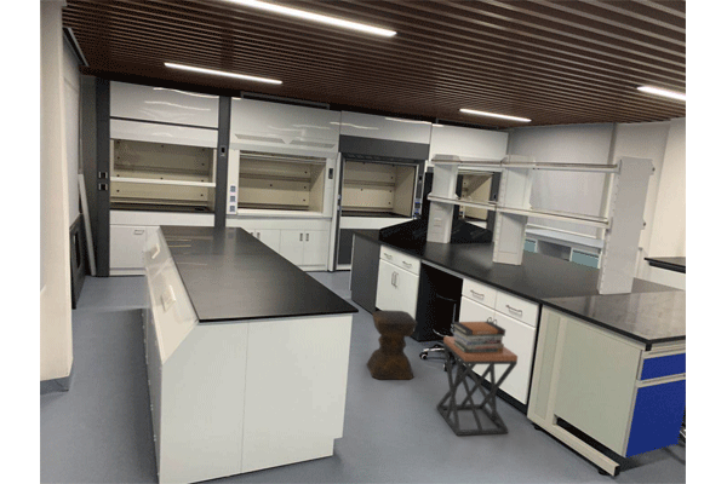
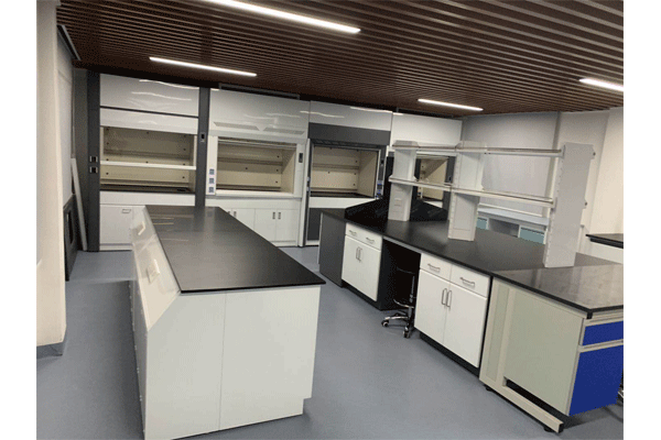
- book stack (477, 336)
- stool (391, 342)
- stool (475, 382)
